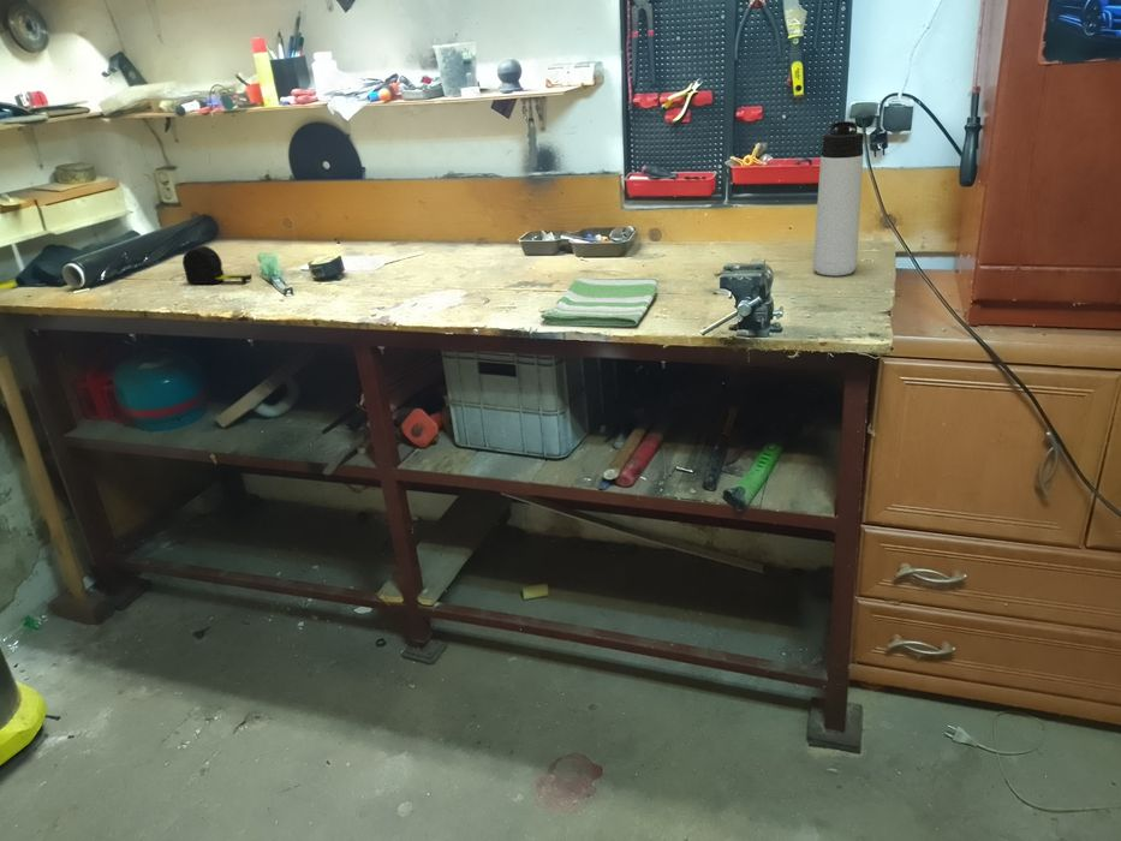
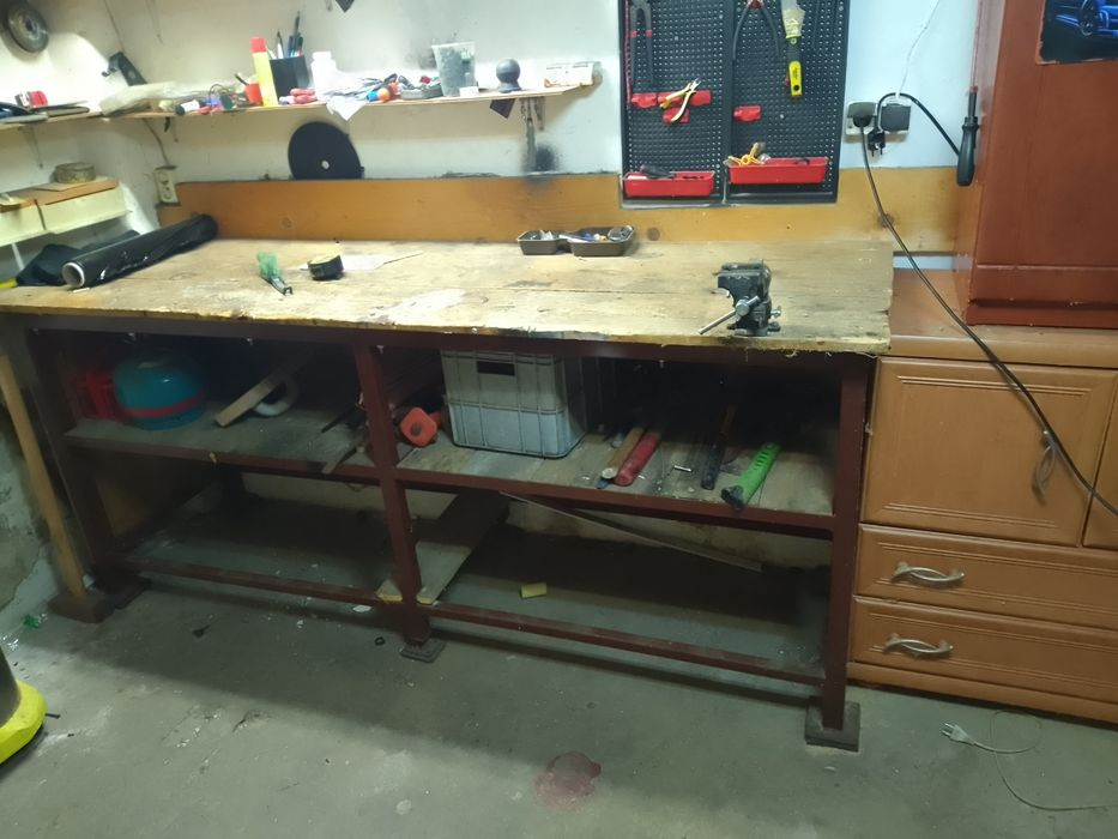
- tape measure (215, 264)
- thermos bottle (839, 198)
- dish towel (603, 299)
